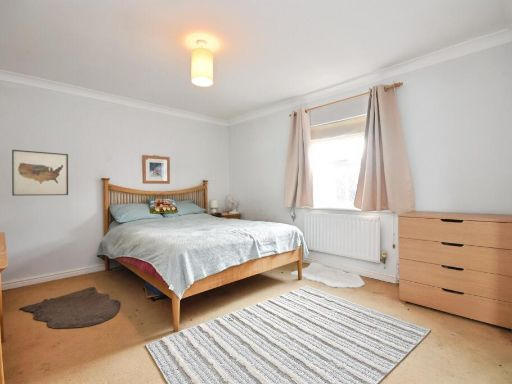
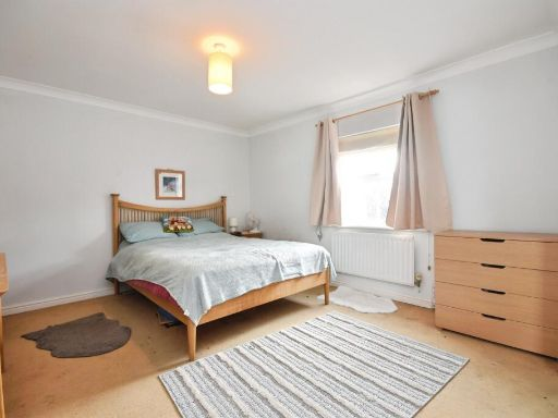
- wall art (41, 173)
